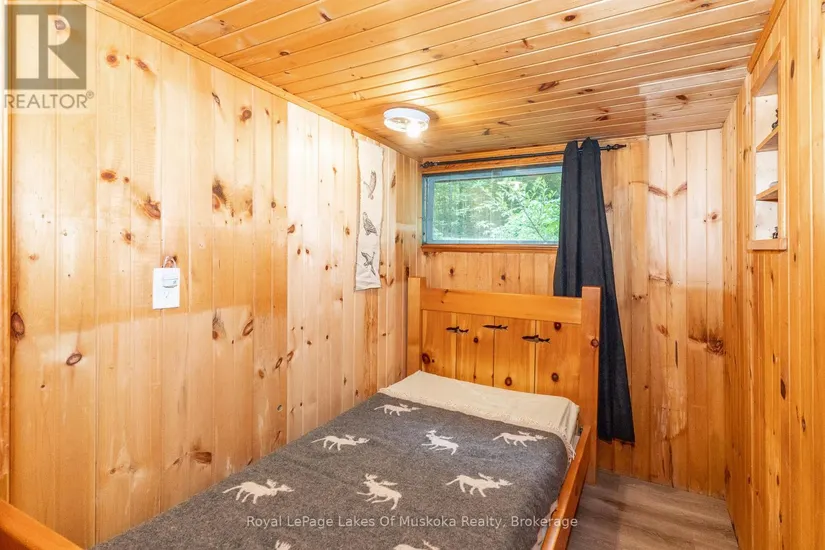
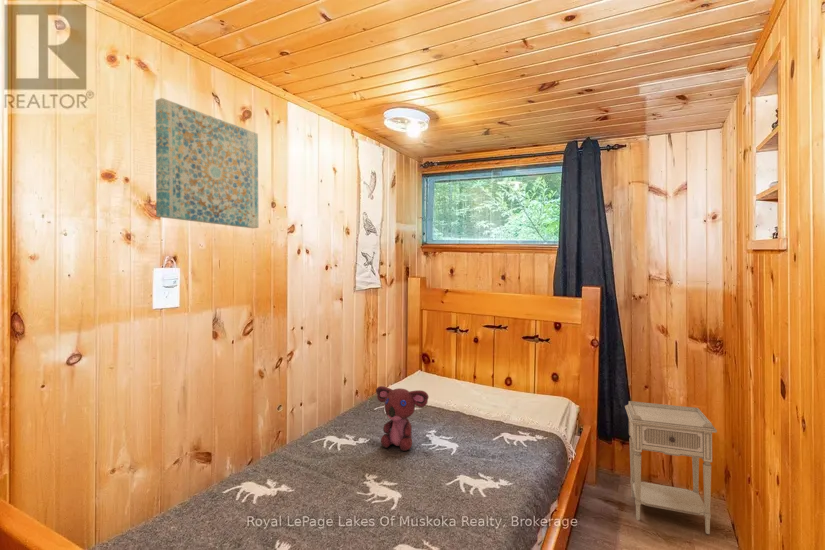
+ nightstand (667, 454)
+ wall art (212, 170)
+ teddy bear (398, 418)
